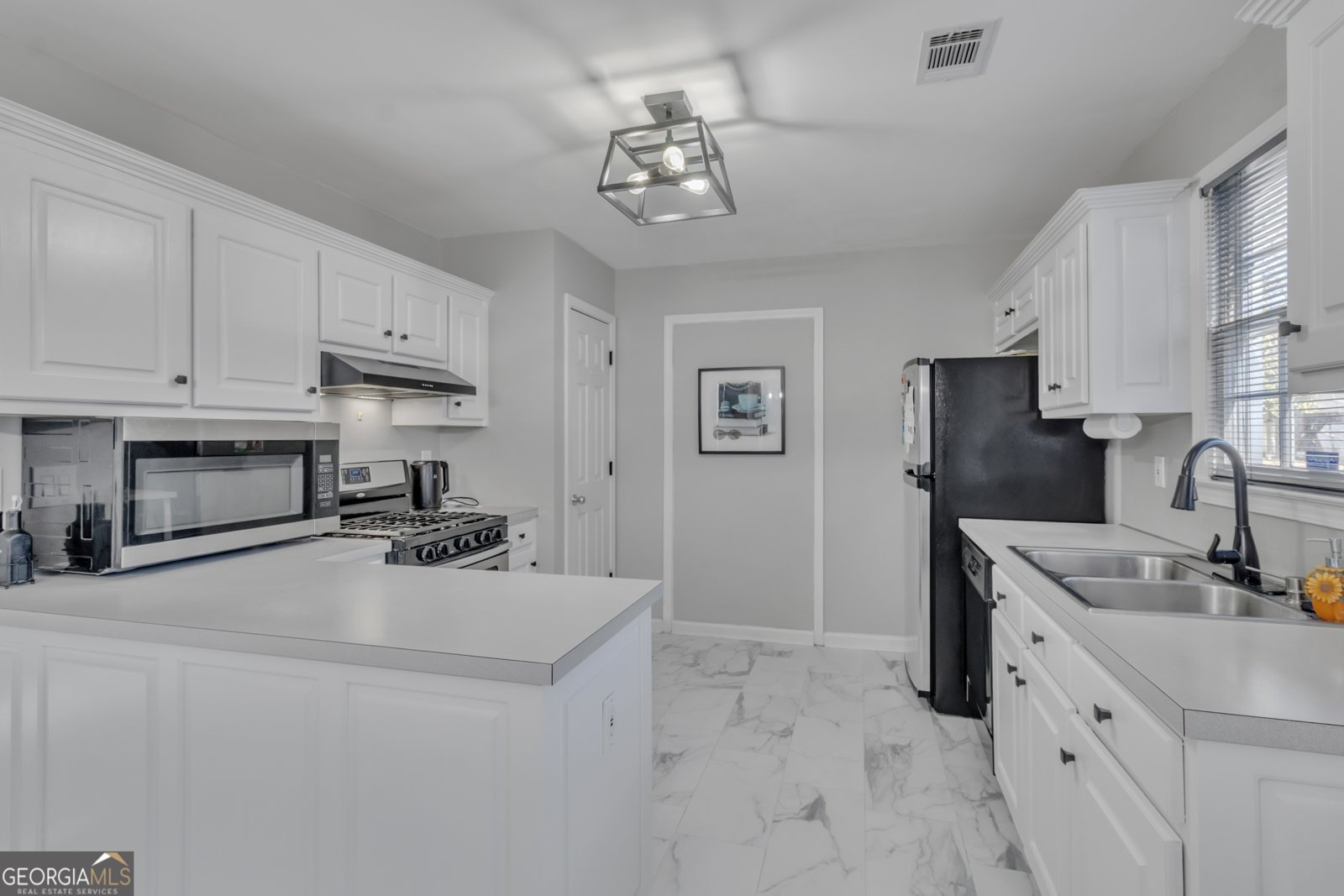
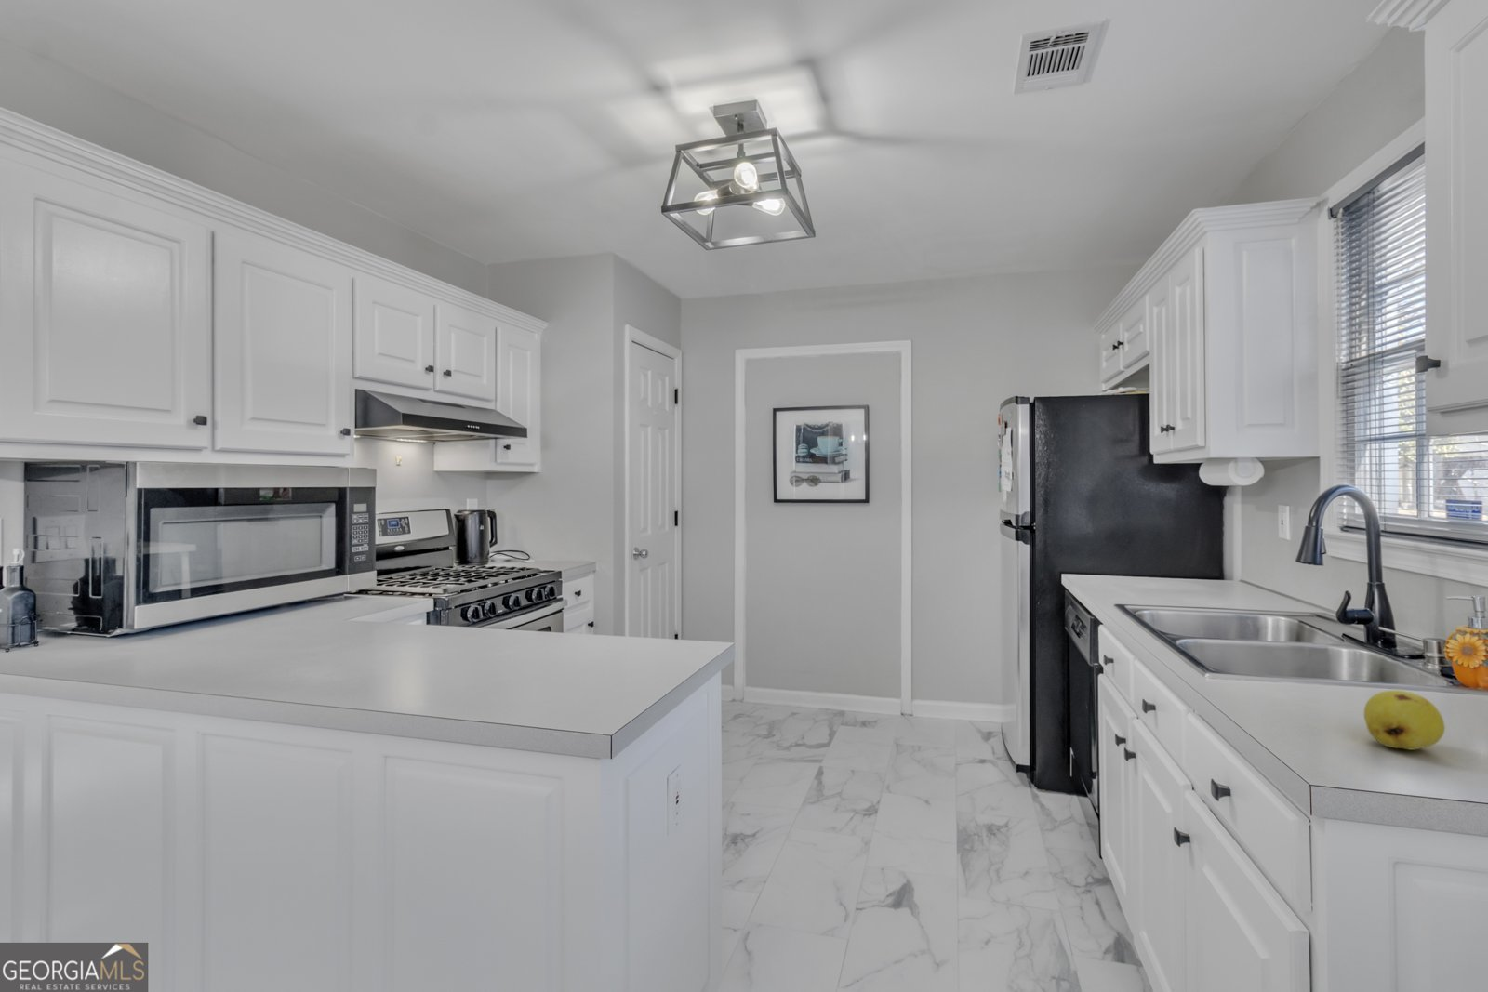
+ fruit (1404, 717)
